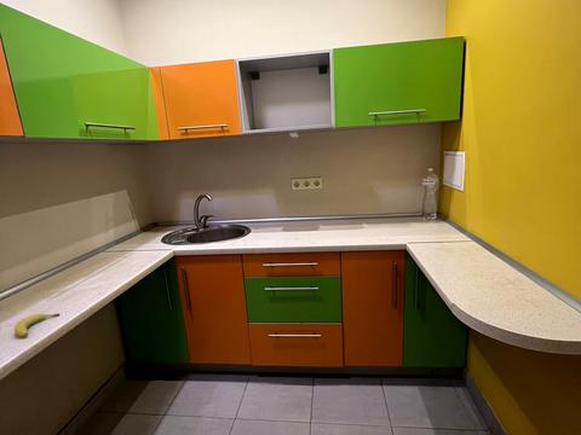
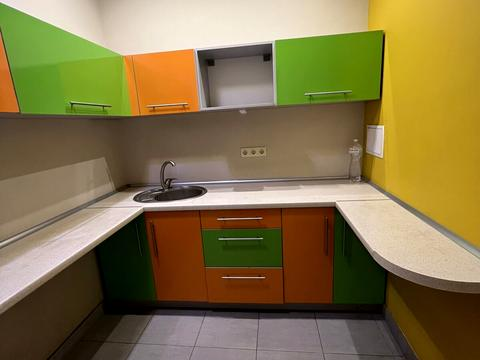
- fruit (33, 321)
